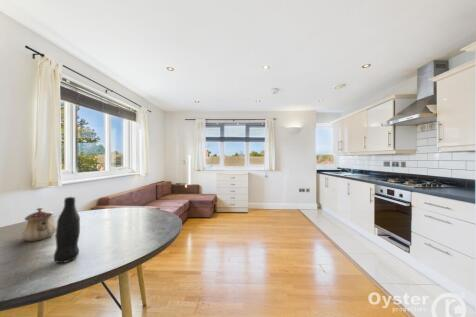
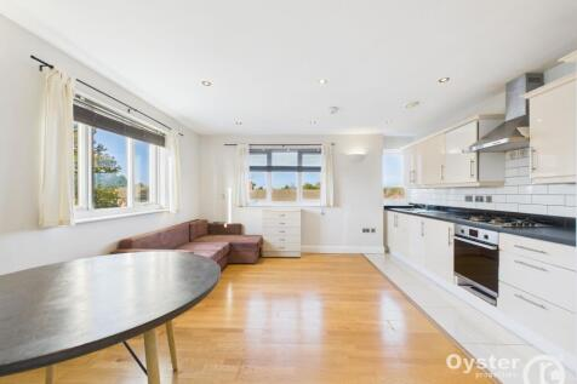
- bottle (67, 228)
- teapot (39, 222)
